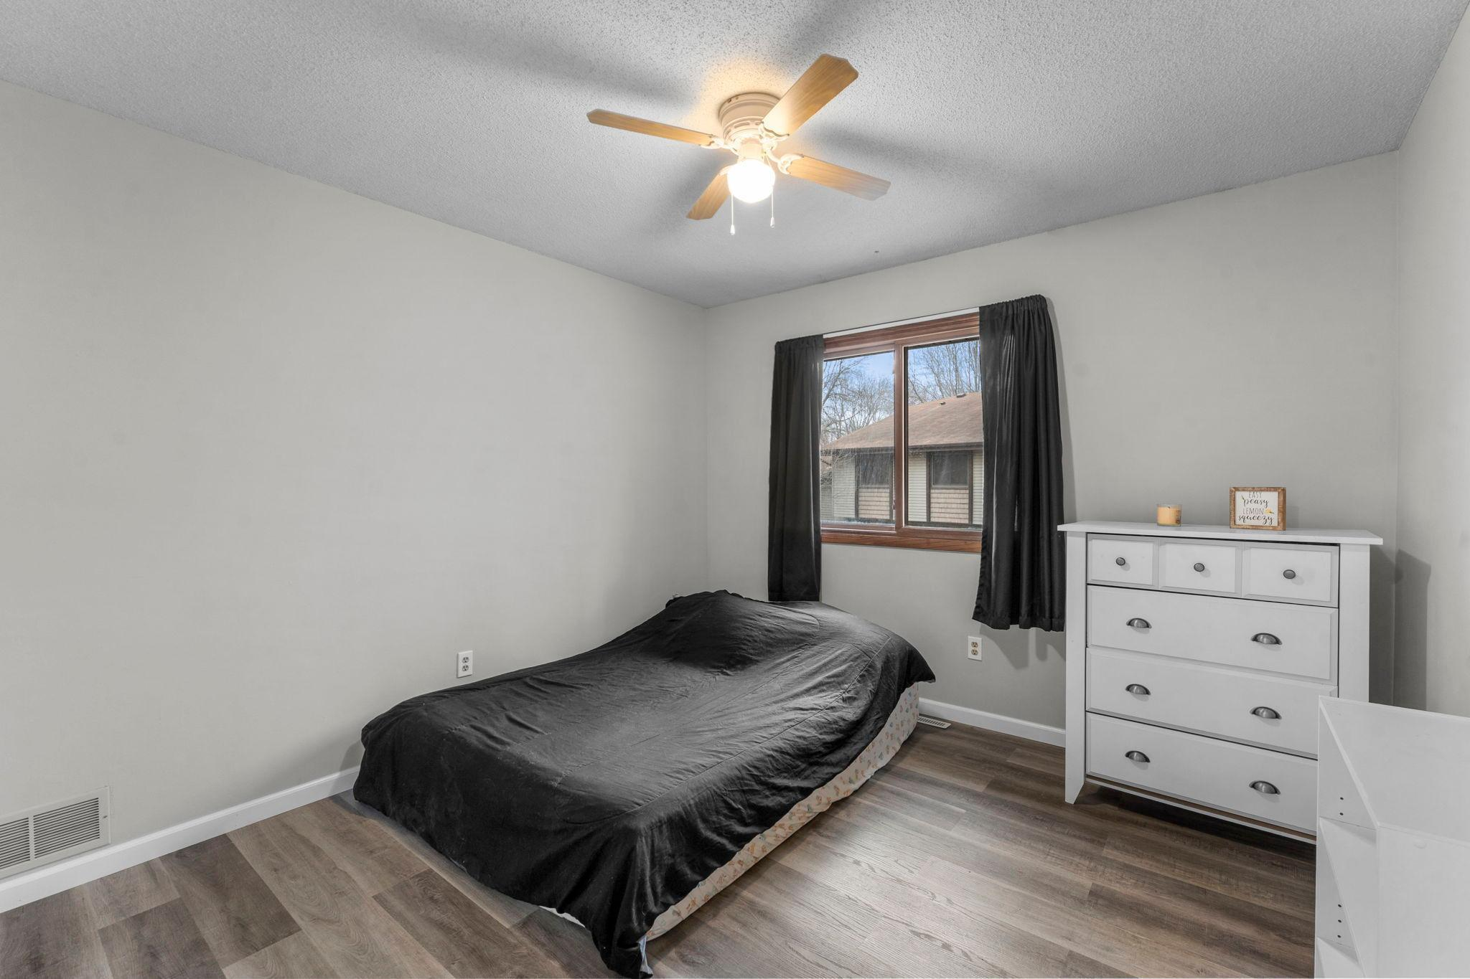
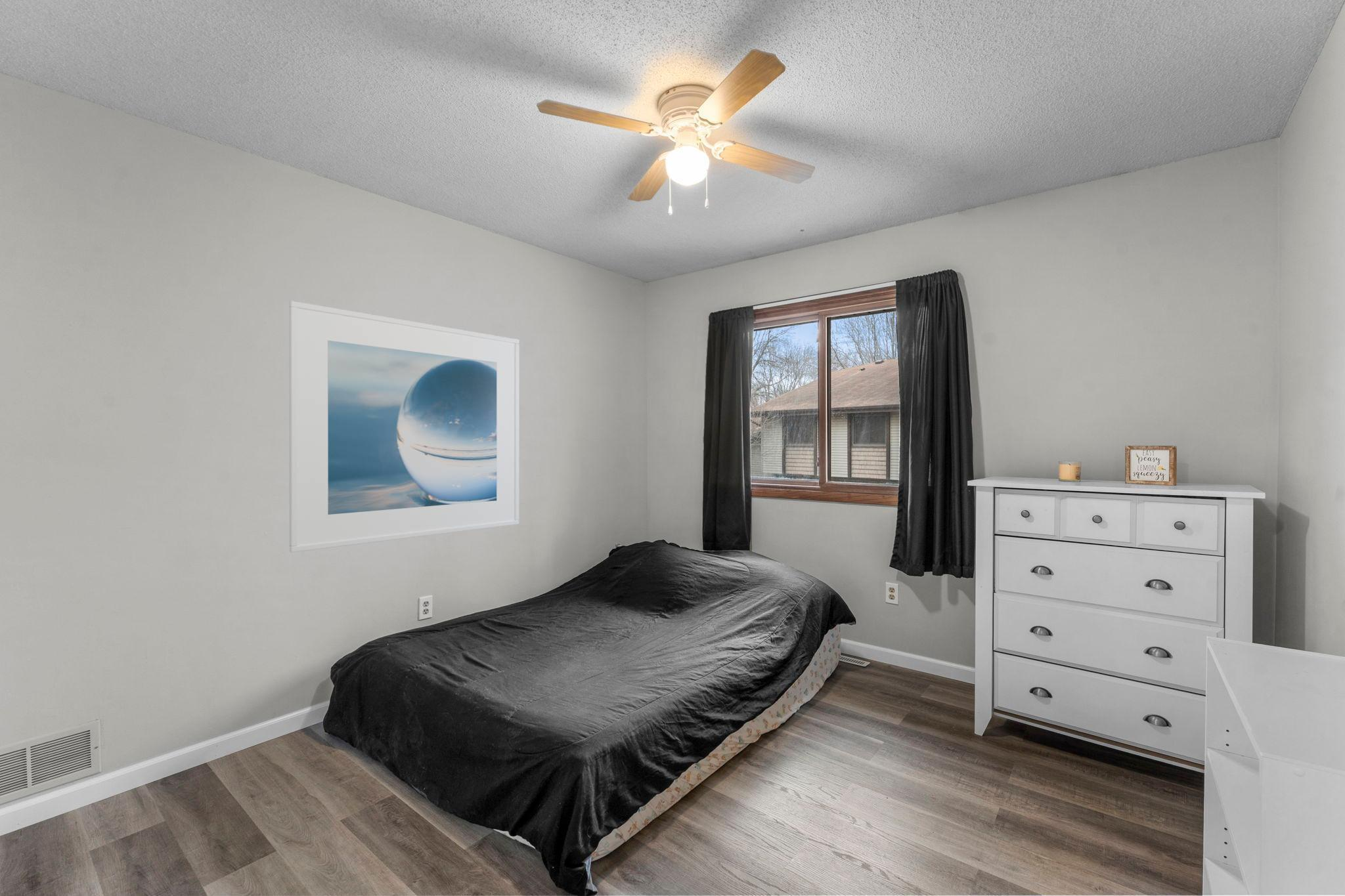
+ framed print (421, 429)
